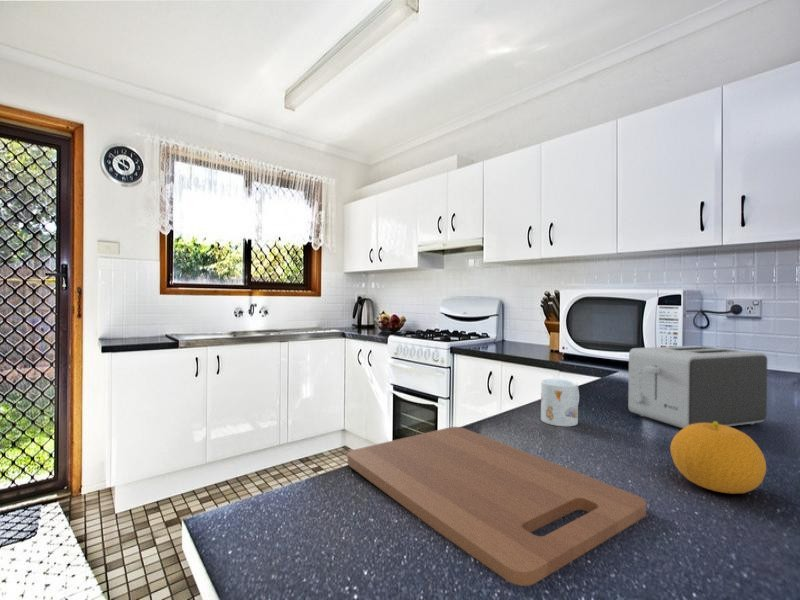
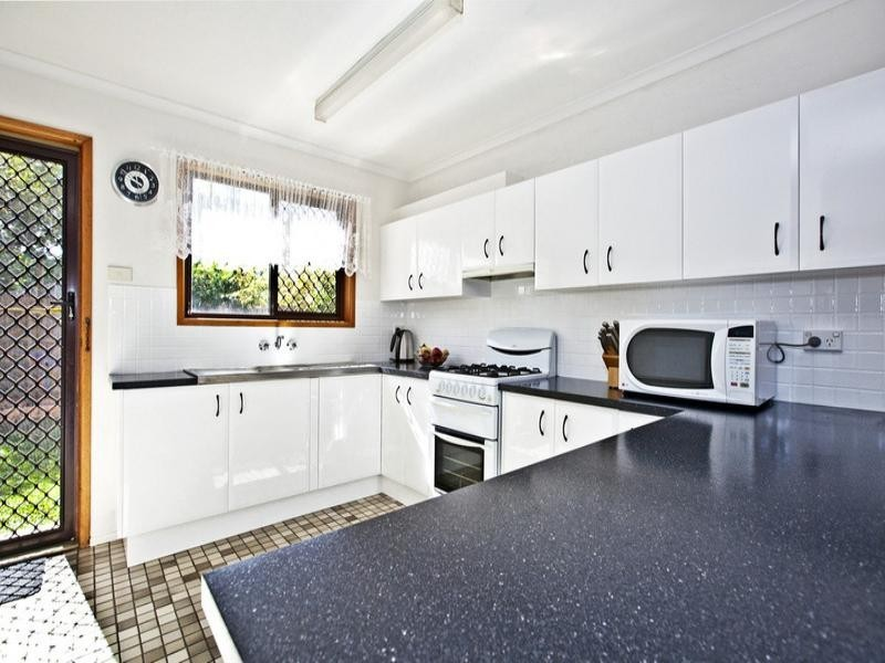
- mug (563, 400)
- toaster (691, 385)
- cutting board (477, 478)
- fruit (715, 454)
